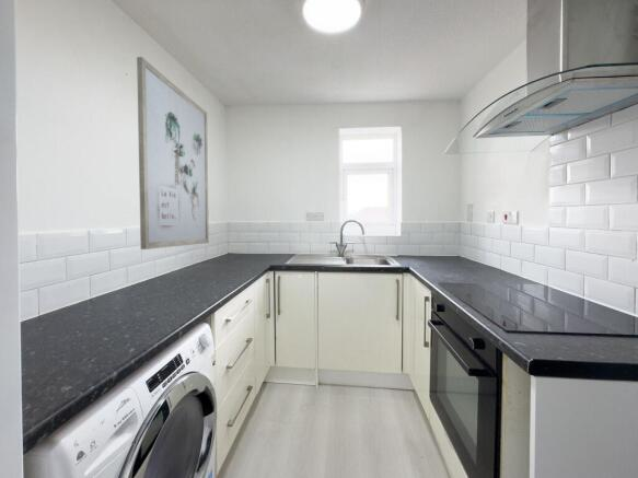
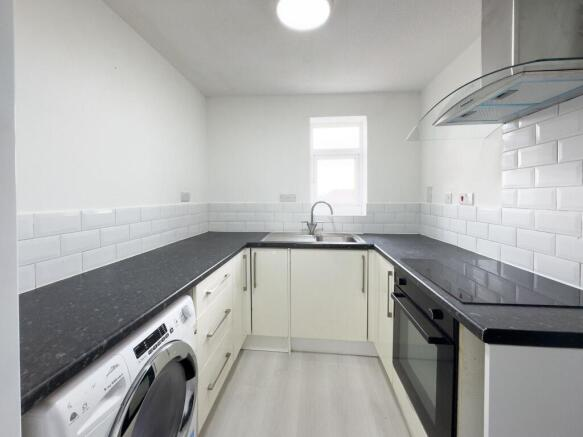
- wall art (179, 168)
